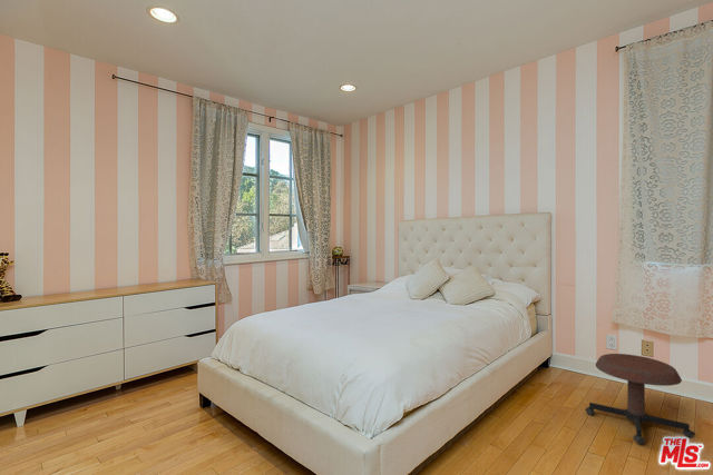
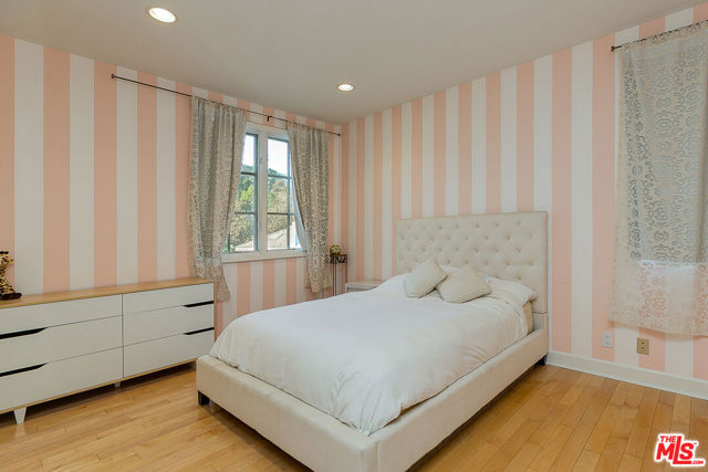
- stool (636, 394)
